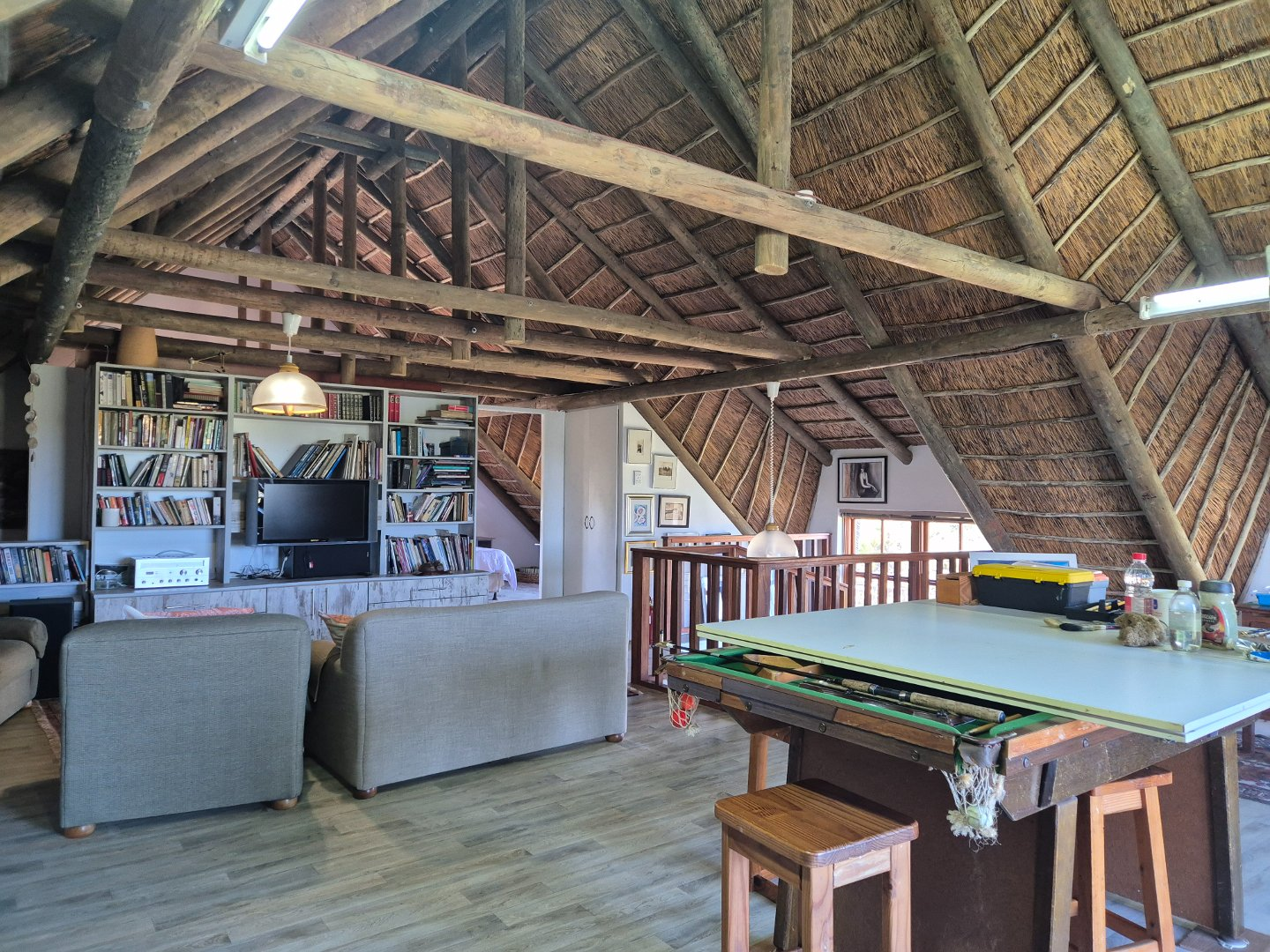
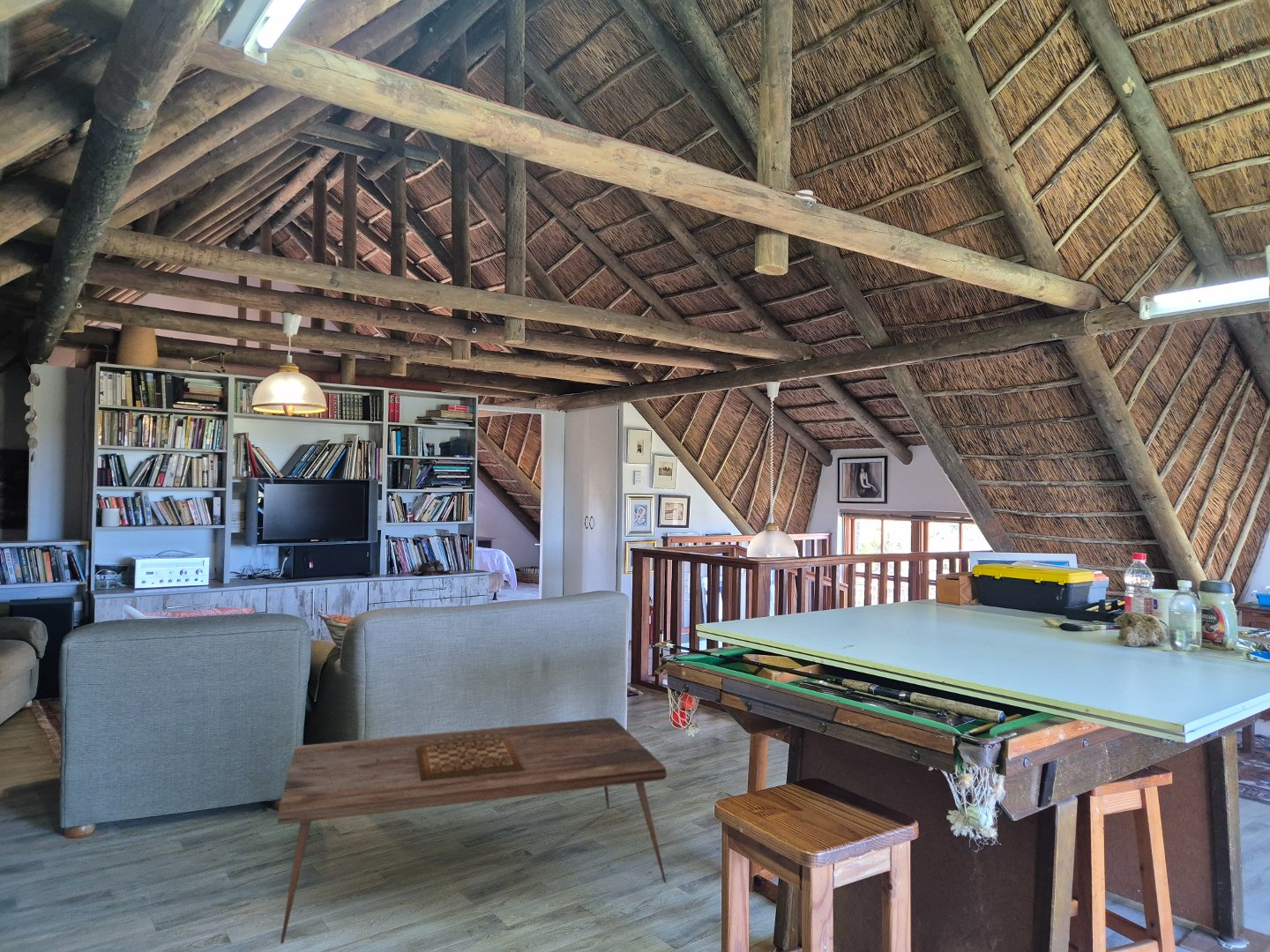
+ coffee table (473, 801)
